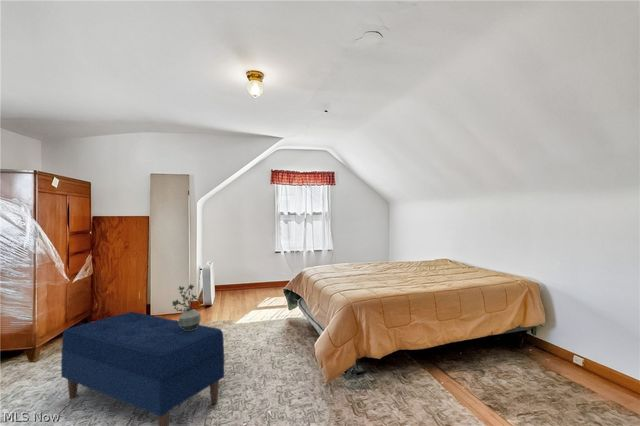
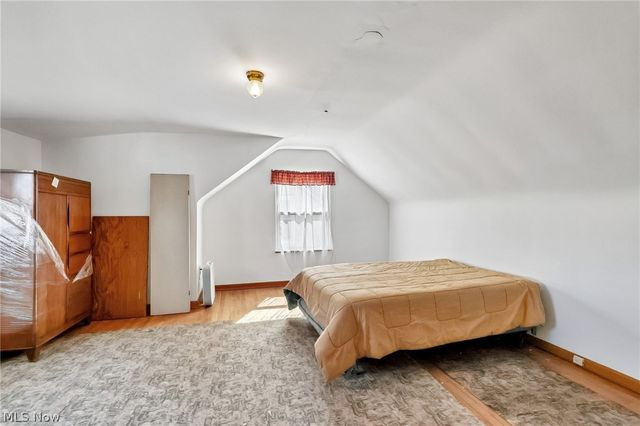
- bench (142, 364)
- potted plant (187, 307)
